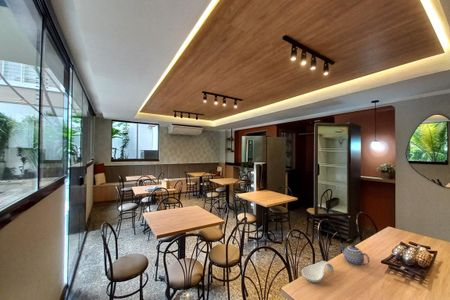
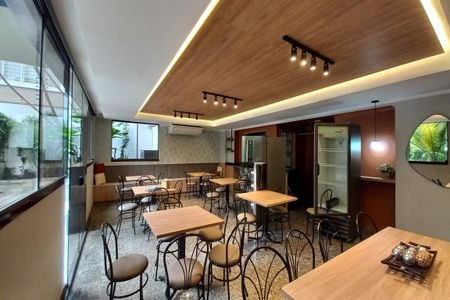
- spoon rest (318, 270)
- teapot (353, 253)
